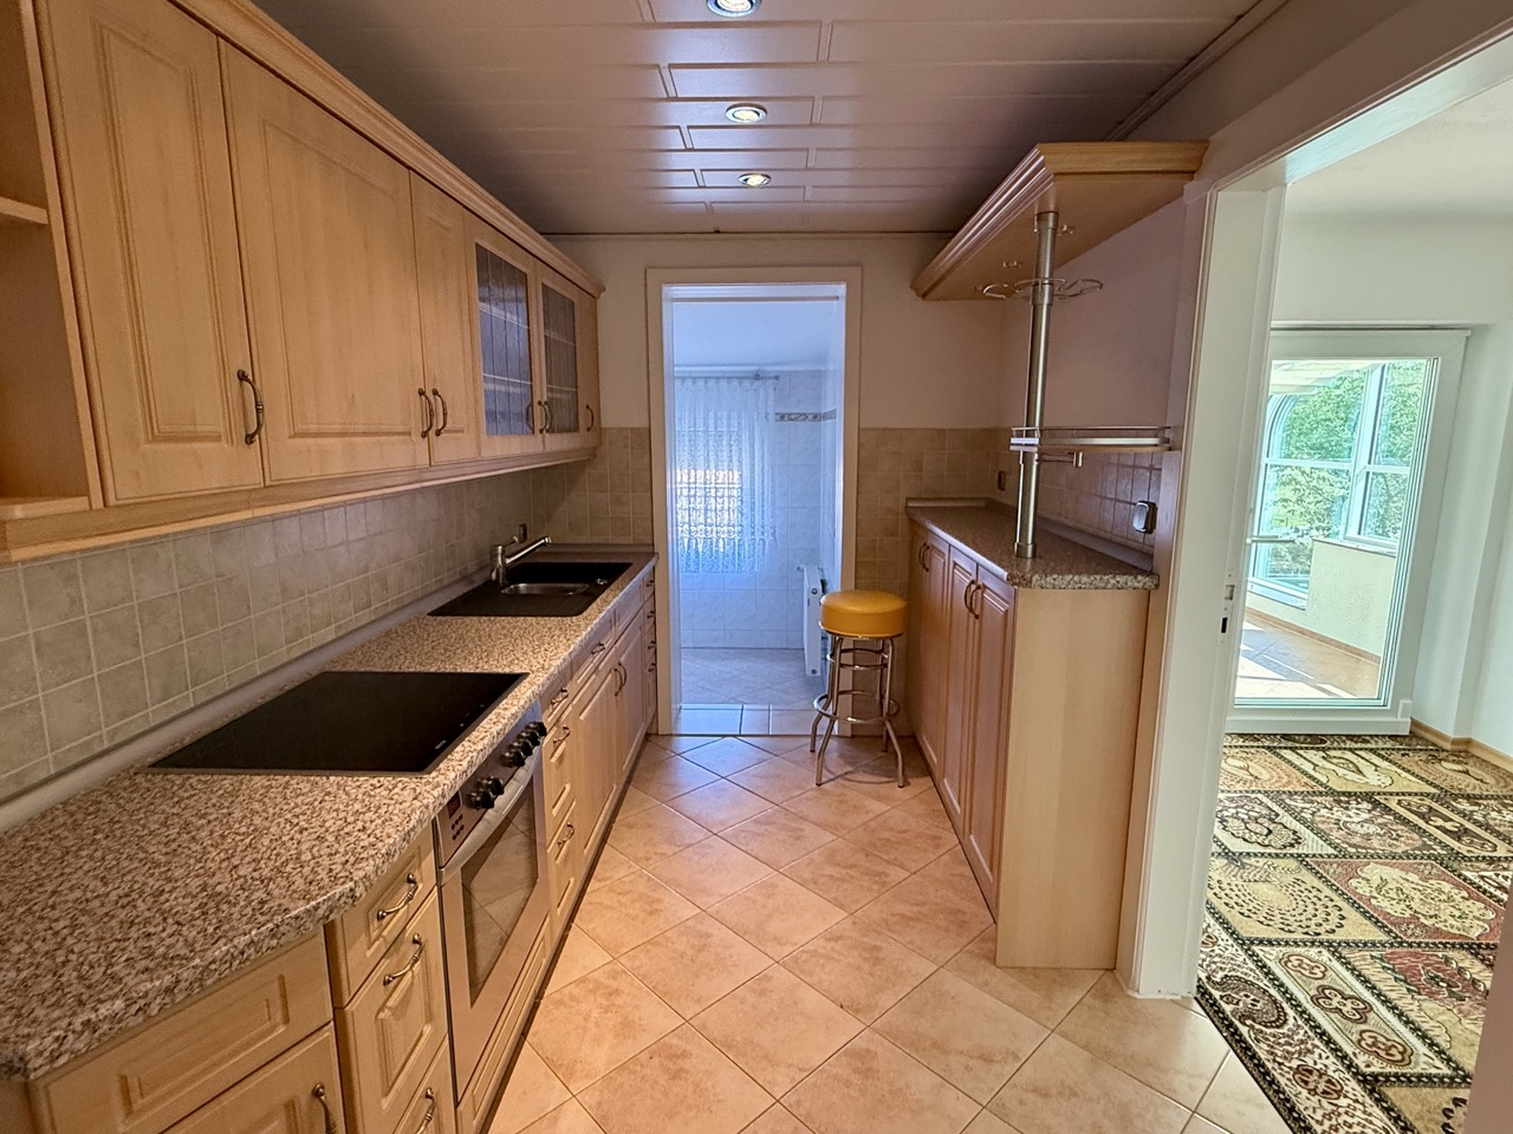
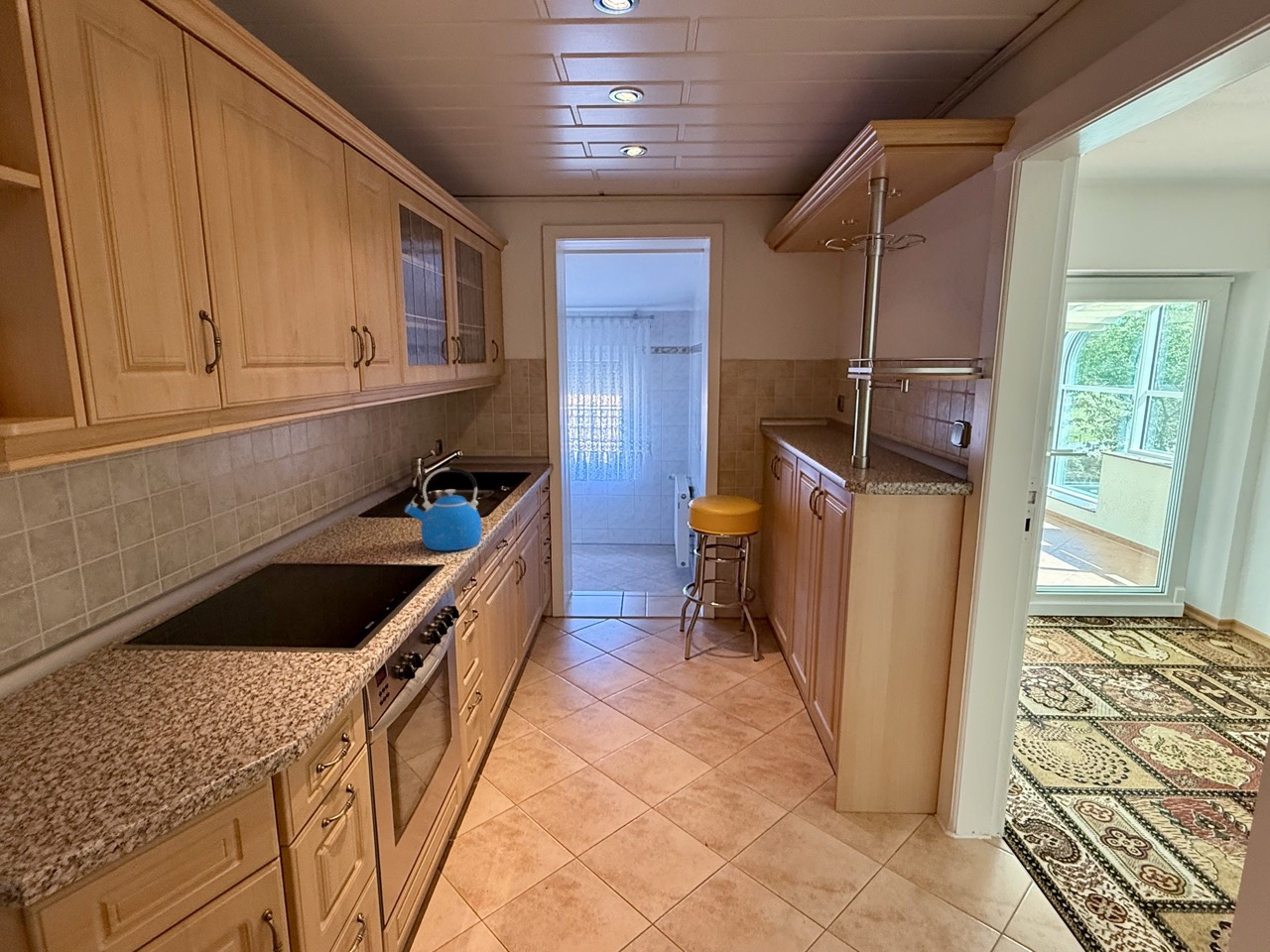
+ kettle (443, 506)
